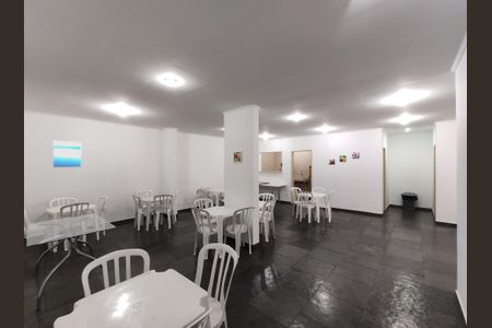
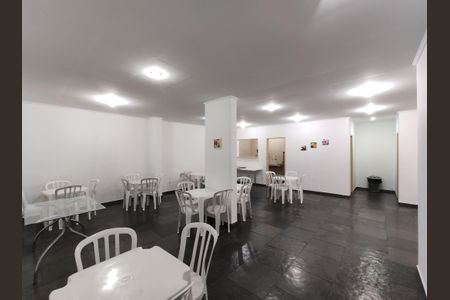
- wall art (67, 154)
